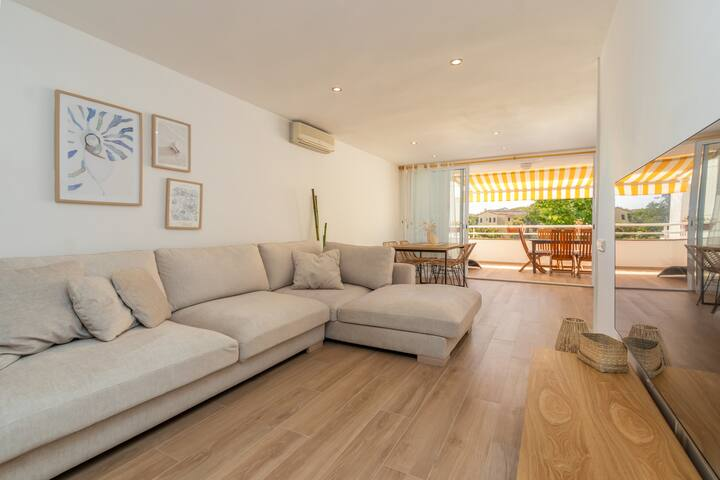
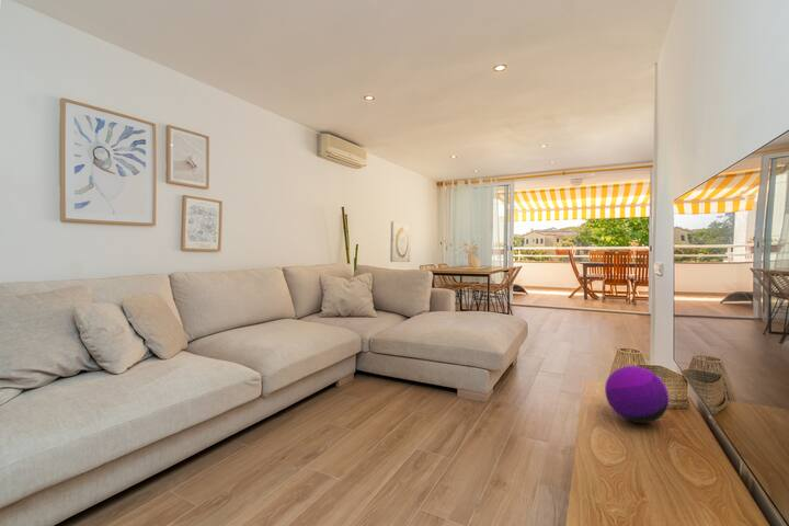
+ wall art (400, 242)
+ decorative orb (636, 393)
